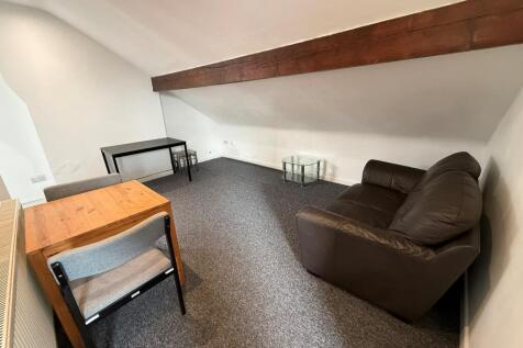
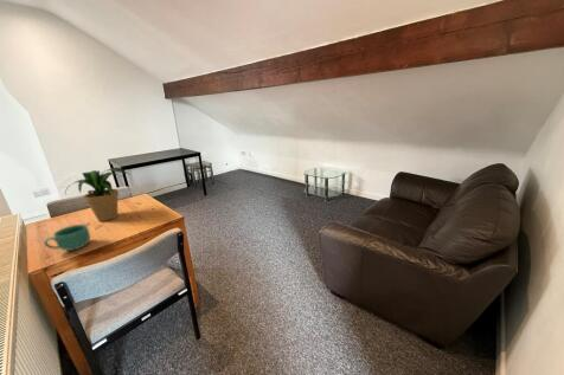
+ mug (68, 239)
+ potted plant (101, 194)
